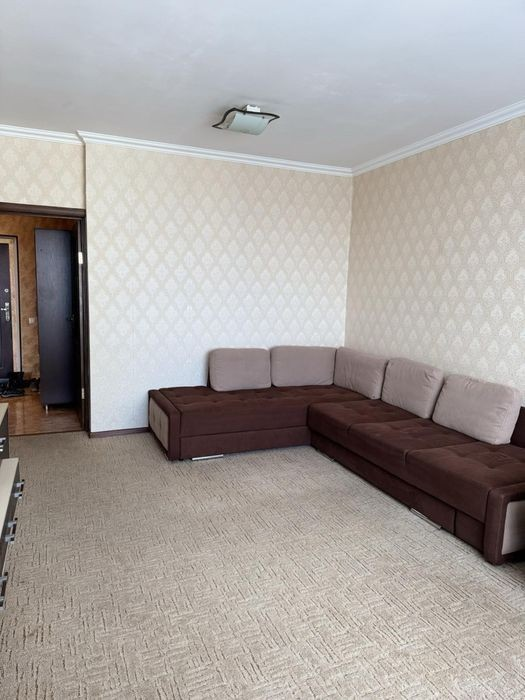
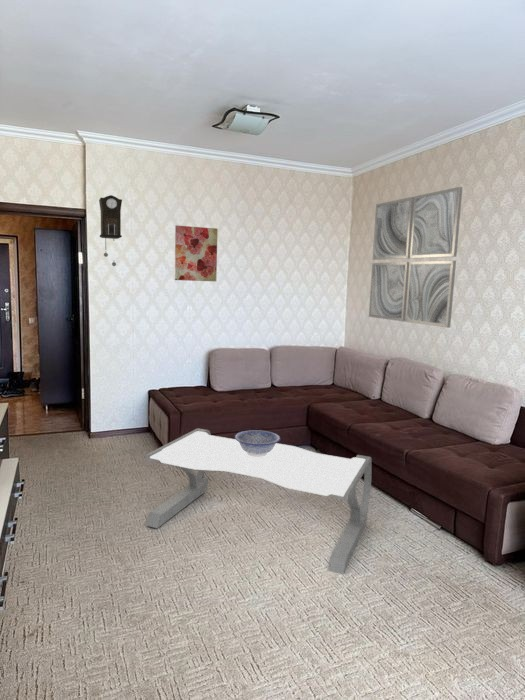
+ wall art (196, 254)
+ wall art (409, 258)
+ decorative bowl (257, 445)
+ coffee table (265, 479)
+ pendulum clock (110, 231)
